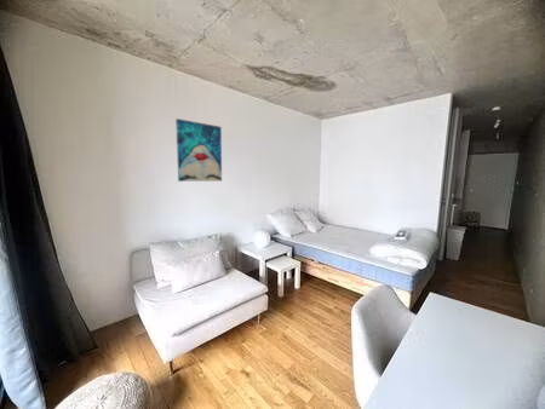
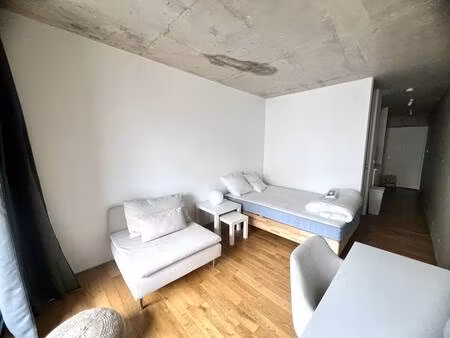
- wall art (200, 152)
